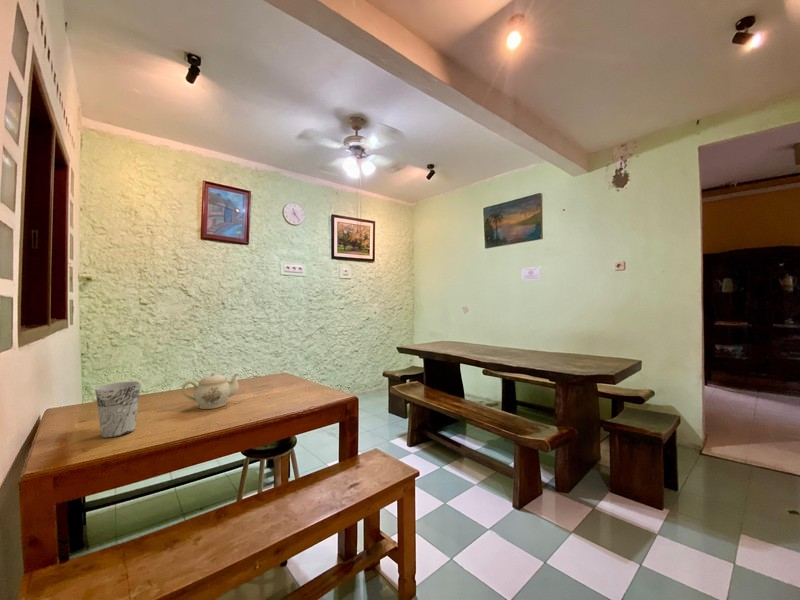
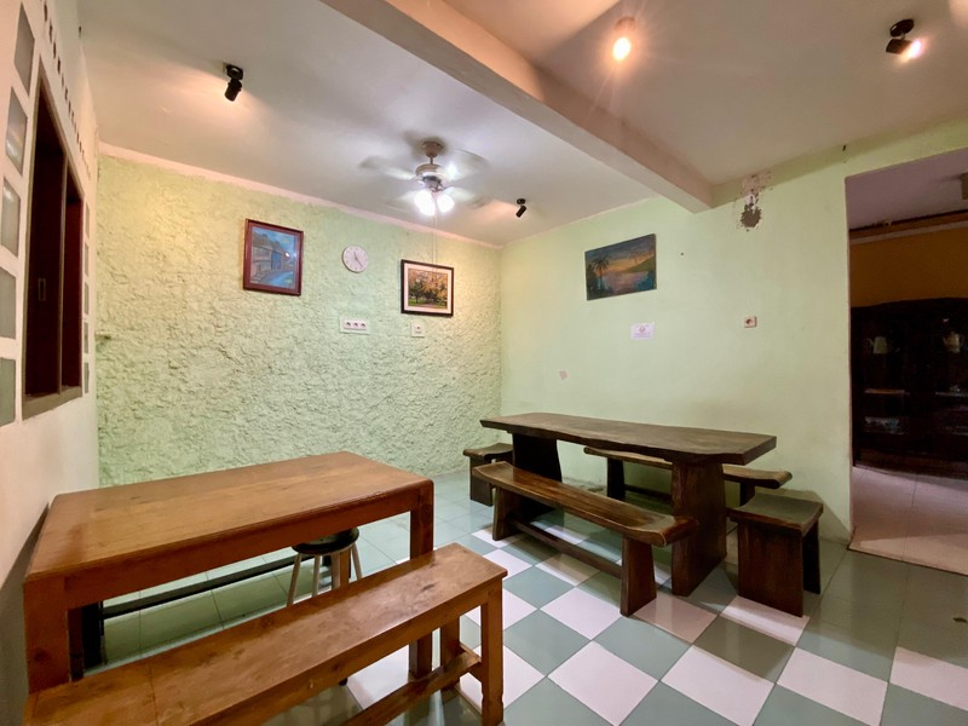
- cup (118, 408)
- teapot (211, 389)
